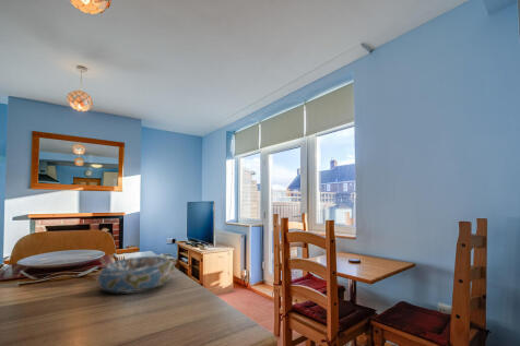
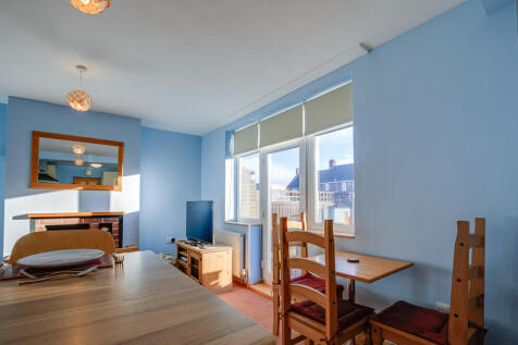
- decorative bowl (138, 272)
